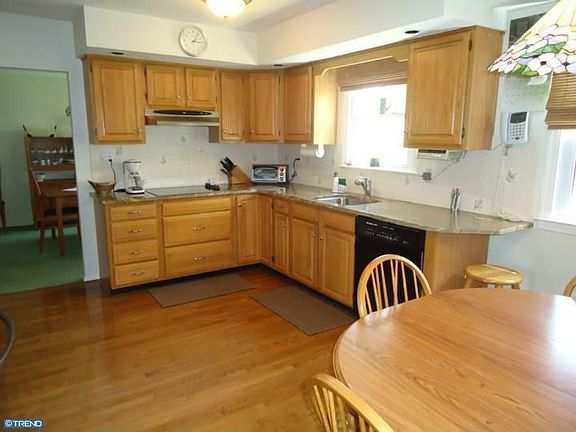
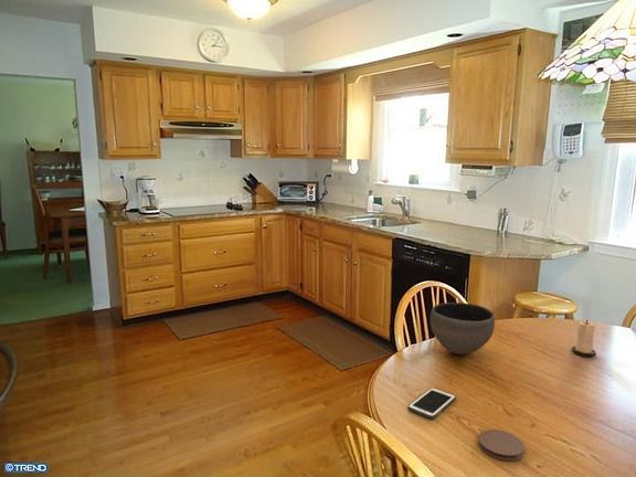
+ cell phone (432, 402)
+ bowl (460, 331)
+ candle (585, 336)
+ coaster (500, 444)
